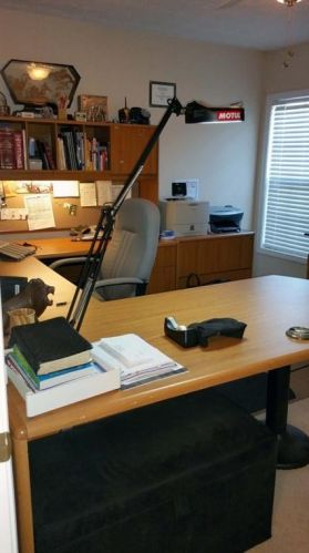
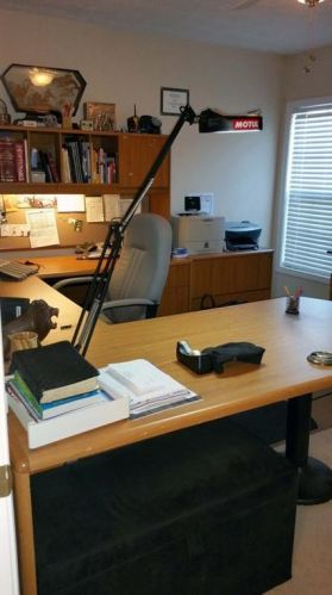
+ pen holder (294, 297)
